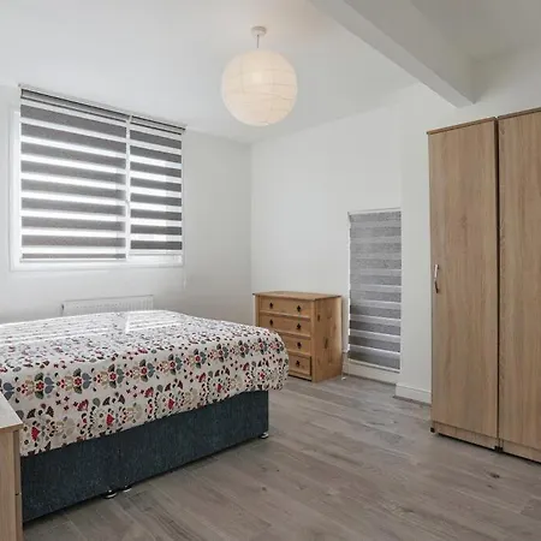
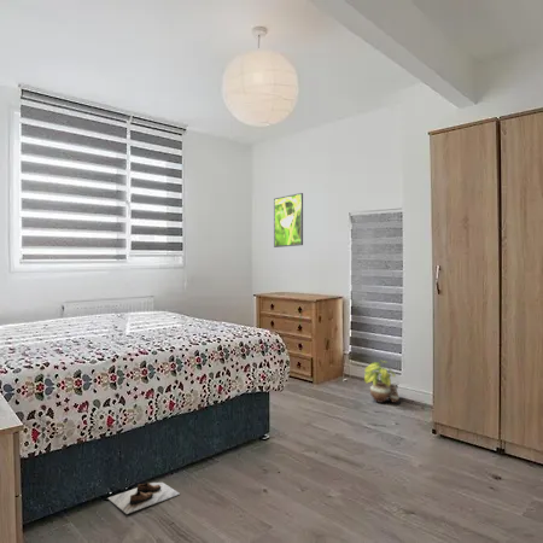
+ potted plant (383, 381)
+ shoe (144, 491)
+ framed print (287, 221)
